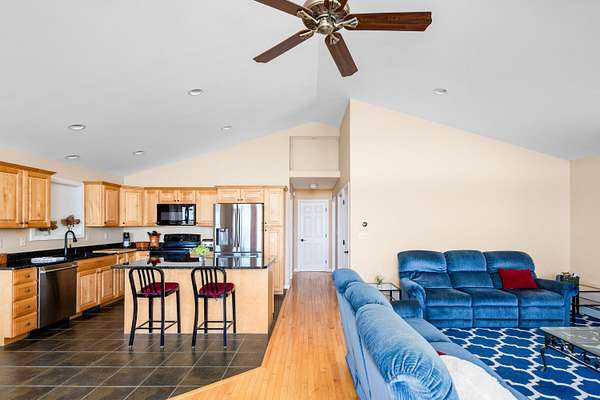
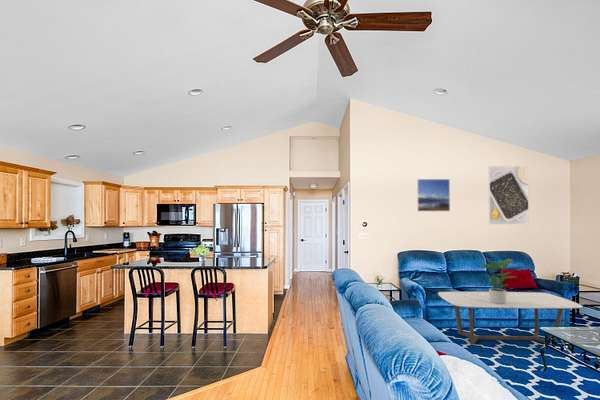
+ coffee table (505, 307)
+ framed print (433, 195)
+ potted plant (499, 279)
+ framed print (508, 195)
